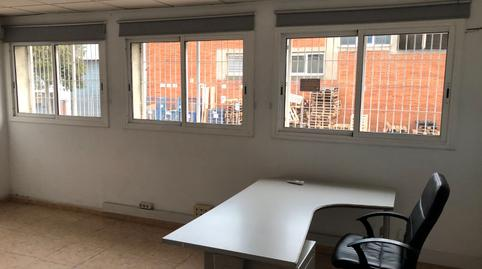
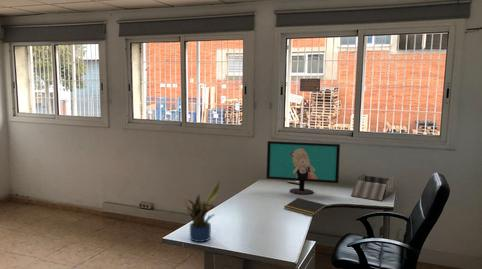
+ desk organizer (372, 185)
+ notepad (304, 206)
+ computer monitor (302, 167)
+ potted plant (202, 210)
